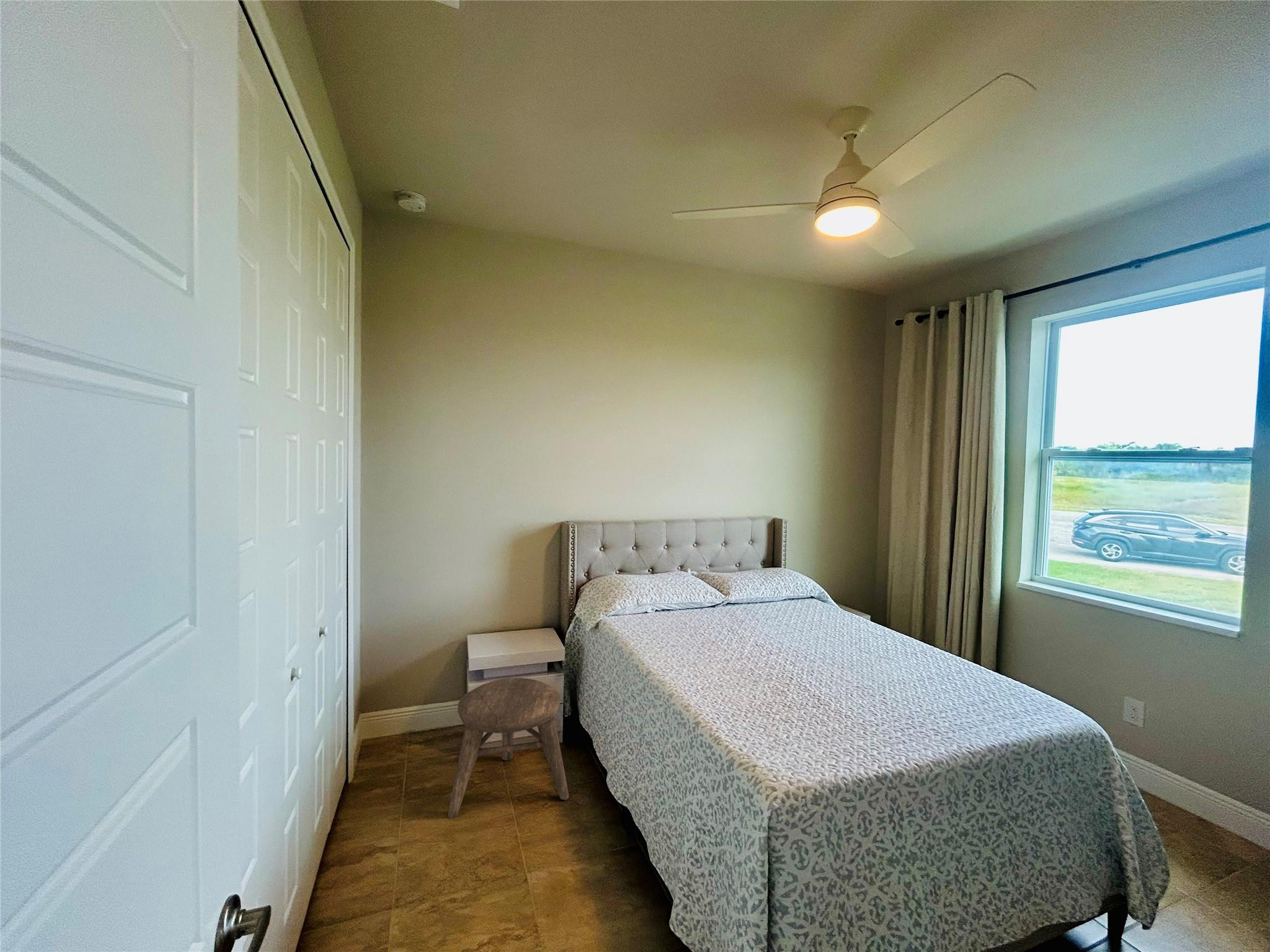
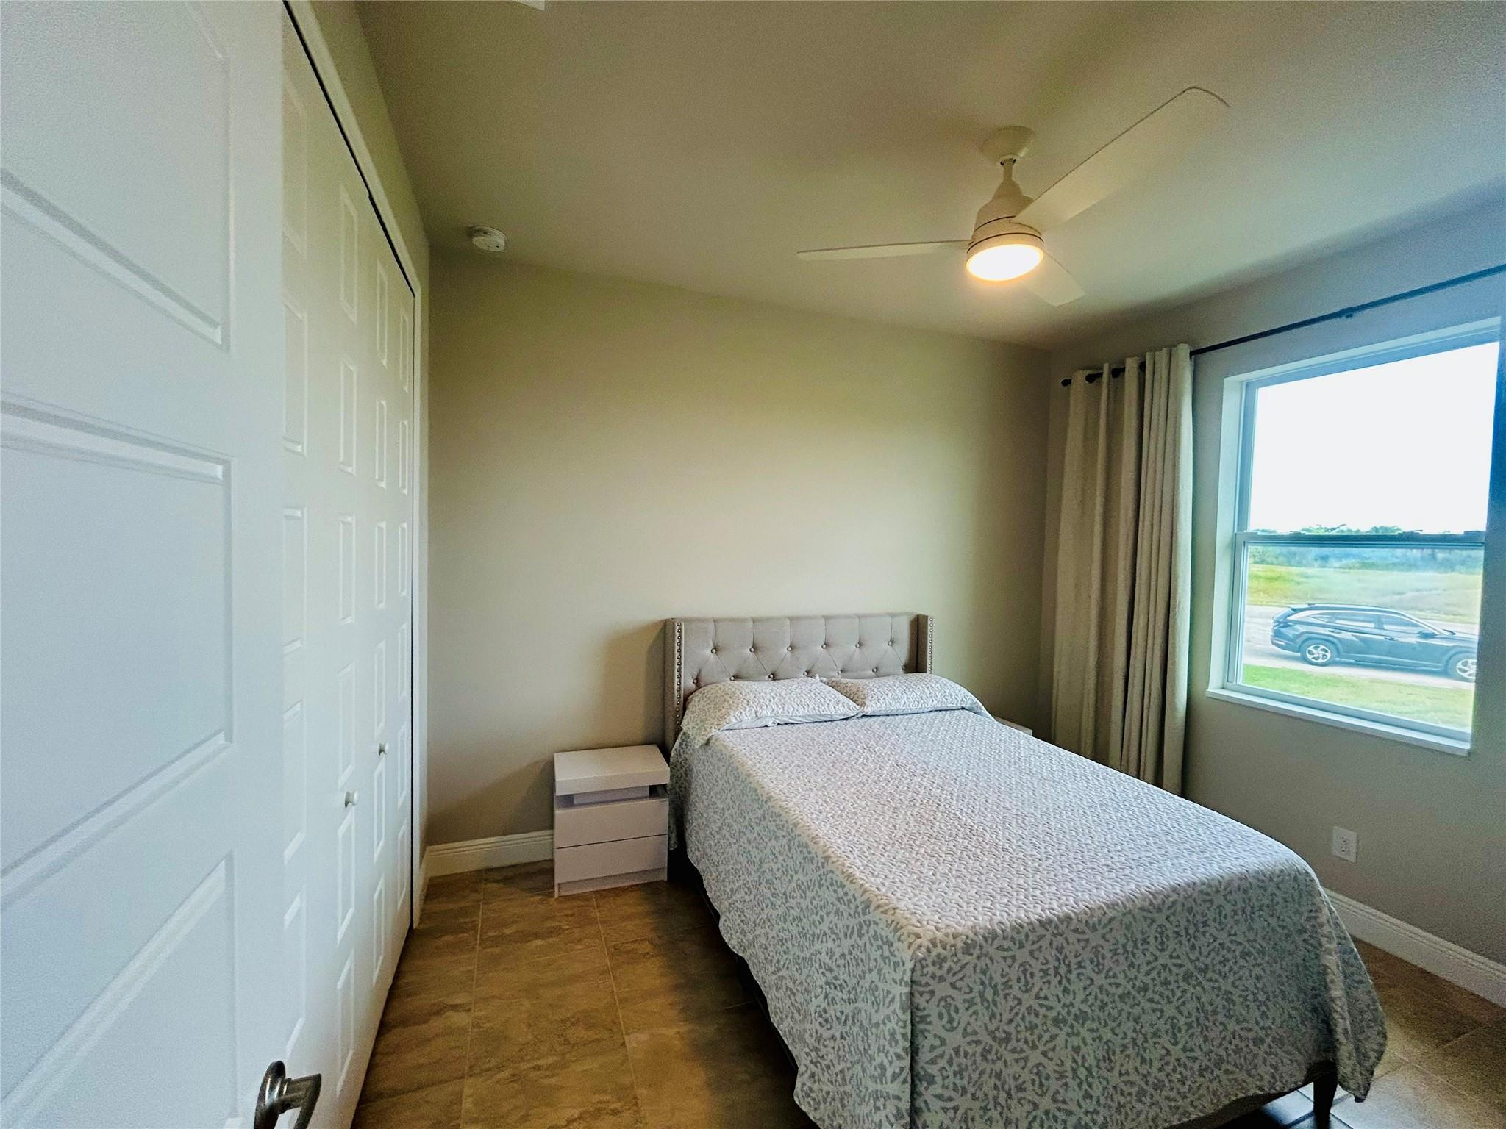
- stool (509, 740)
